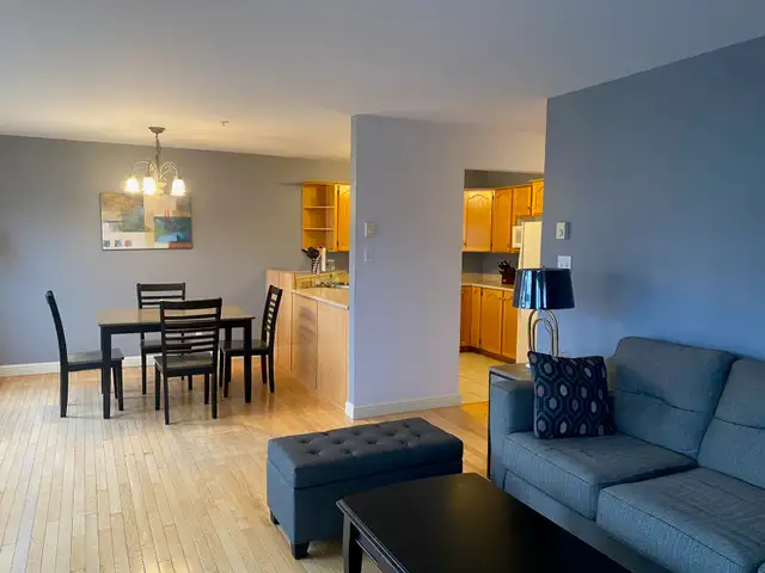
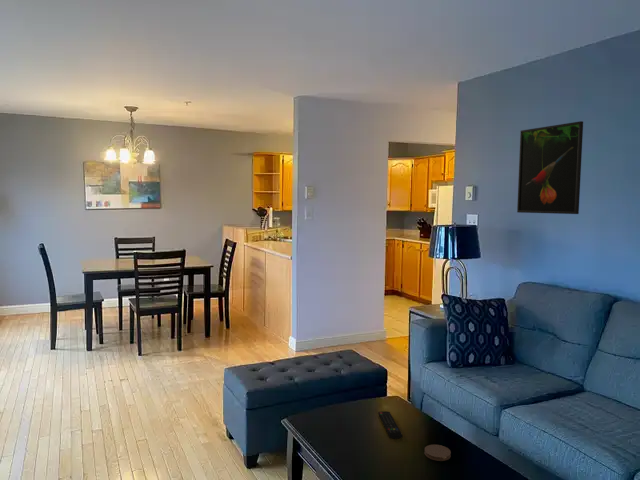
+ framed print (547, 170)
+ remote control (389, 424)
+ coaster (437, 452)
